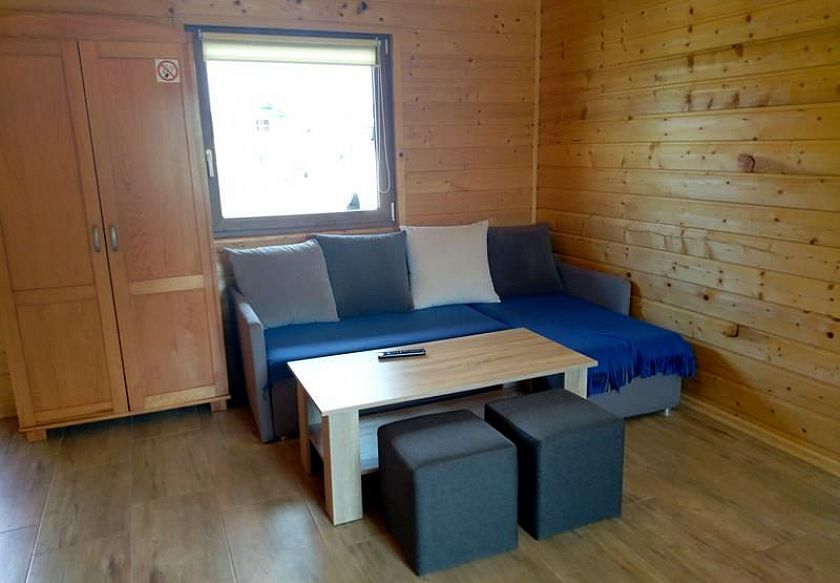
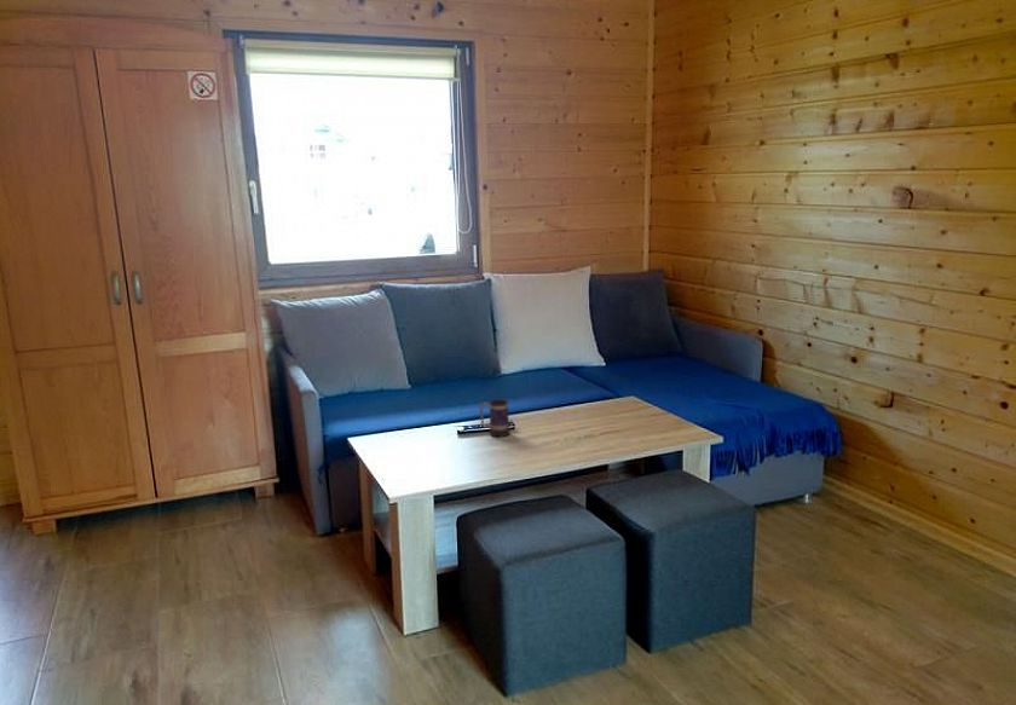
+ mug (495, 417)
